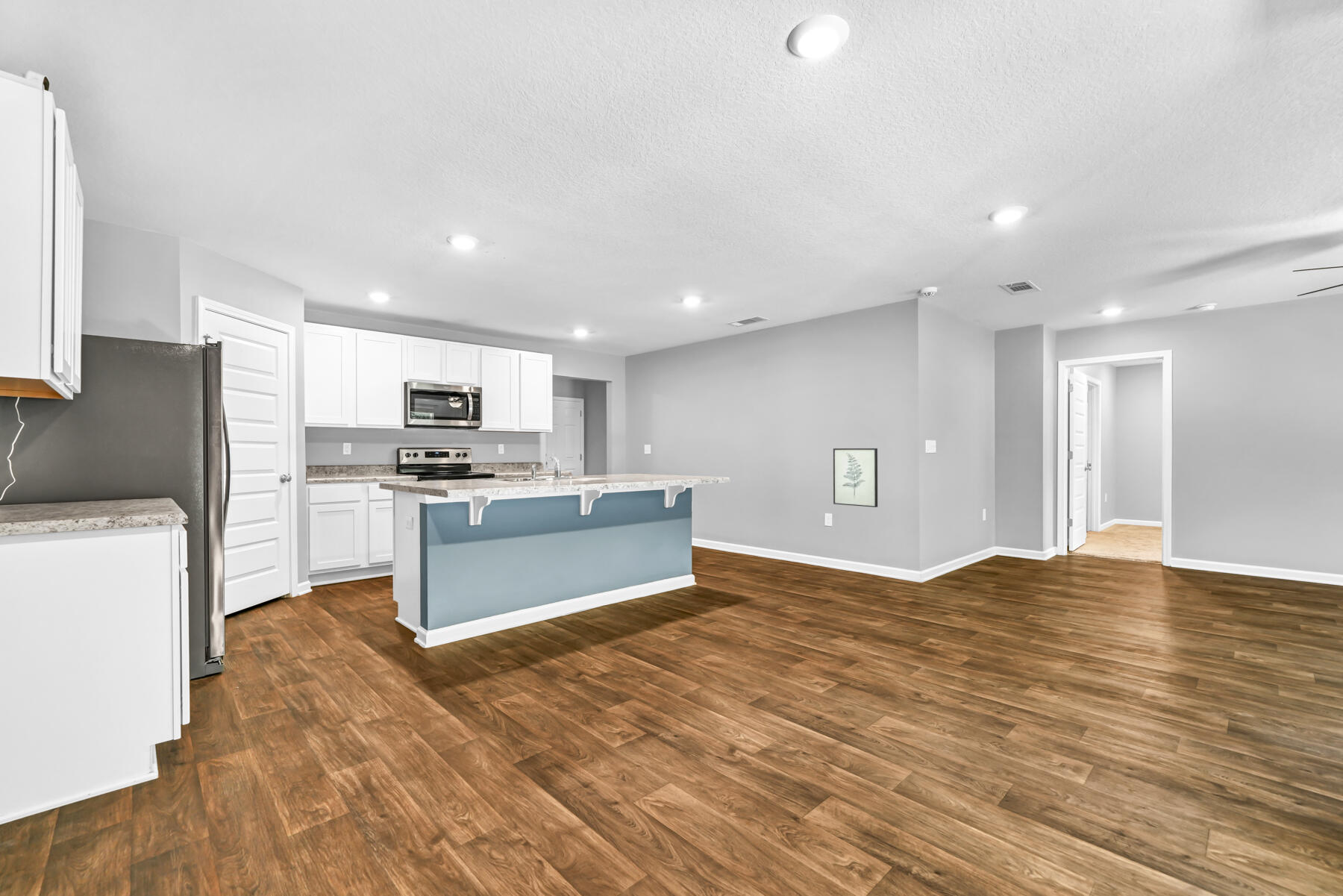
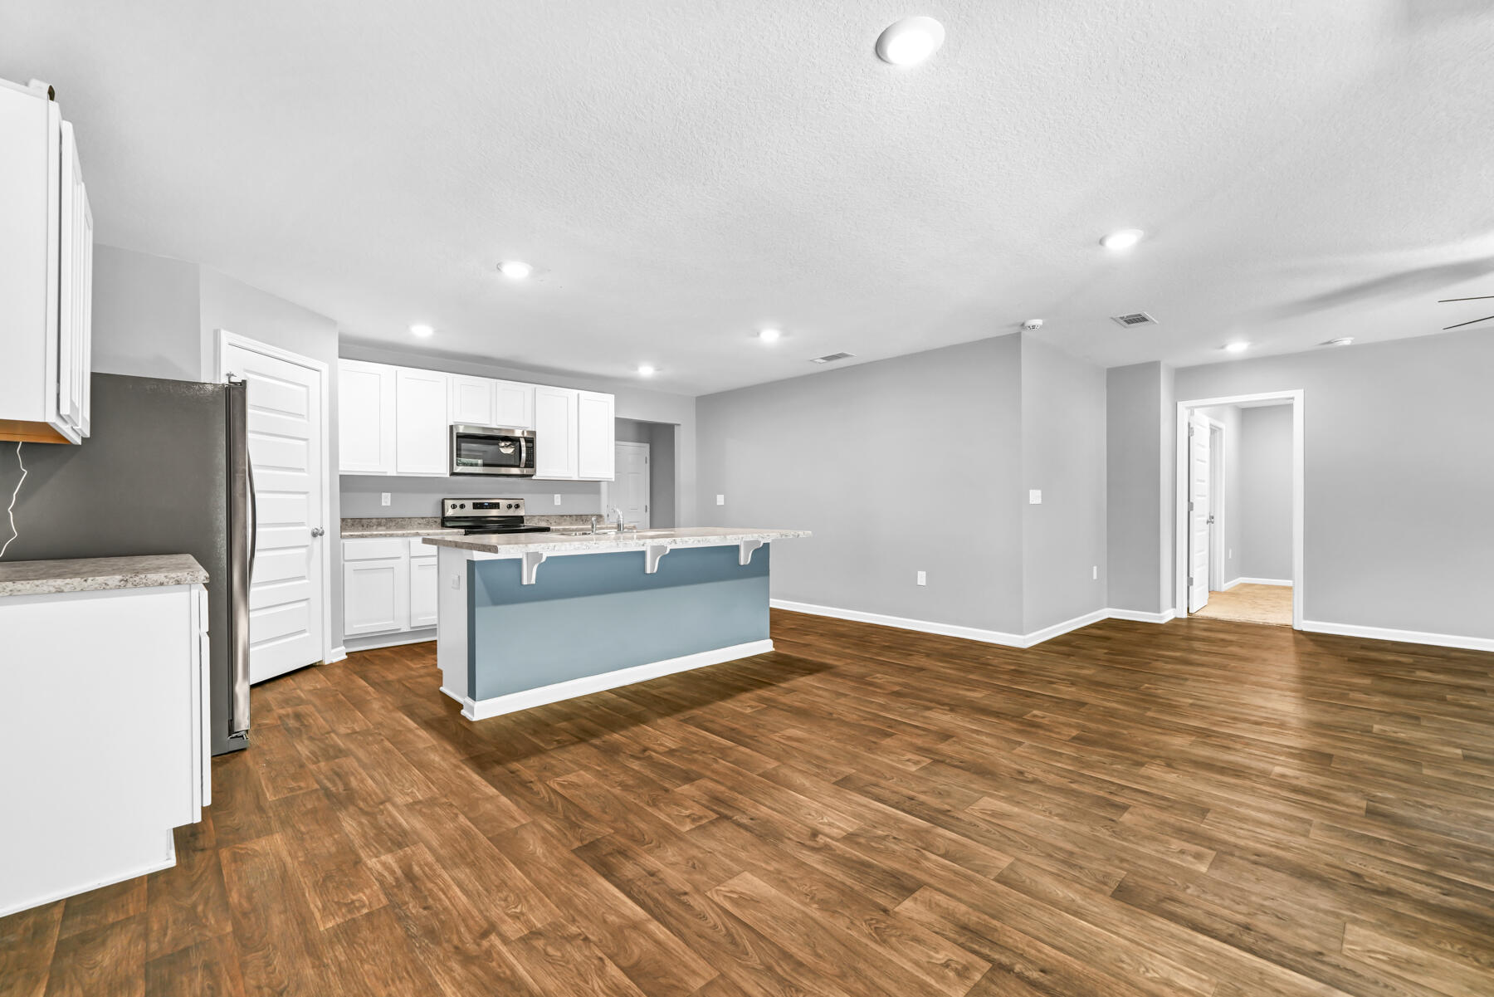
- wall art (854, 477)
